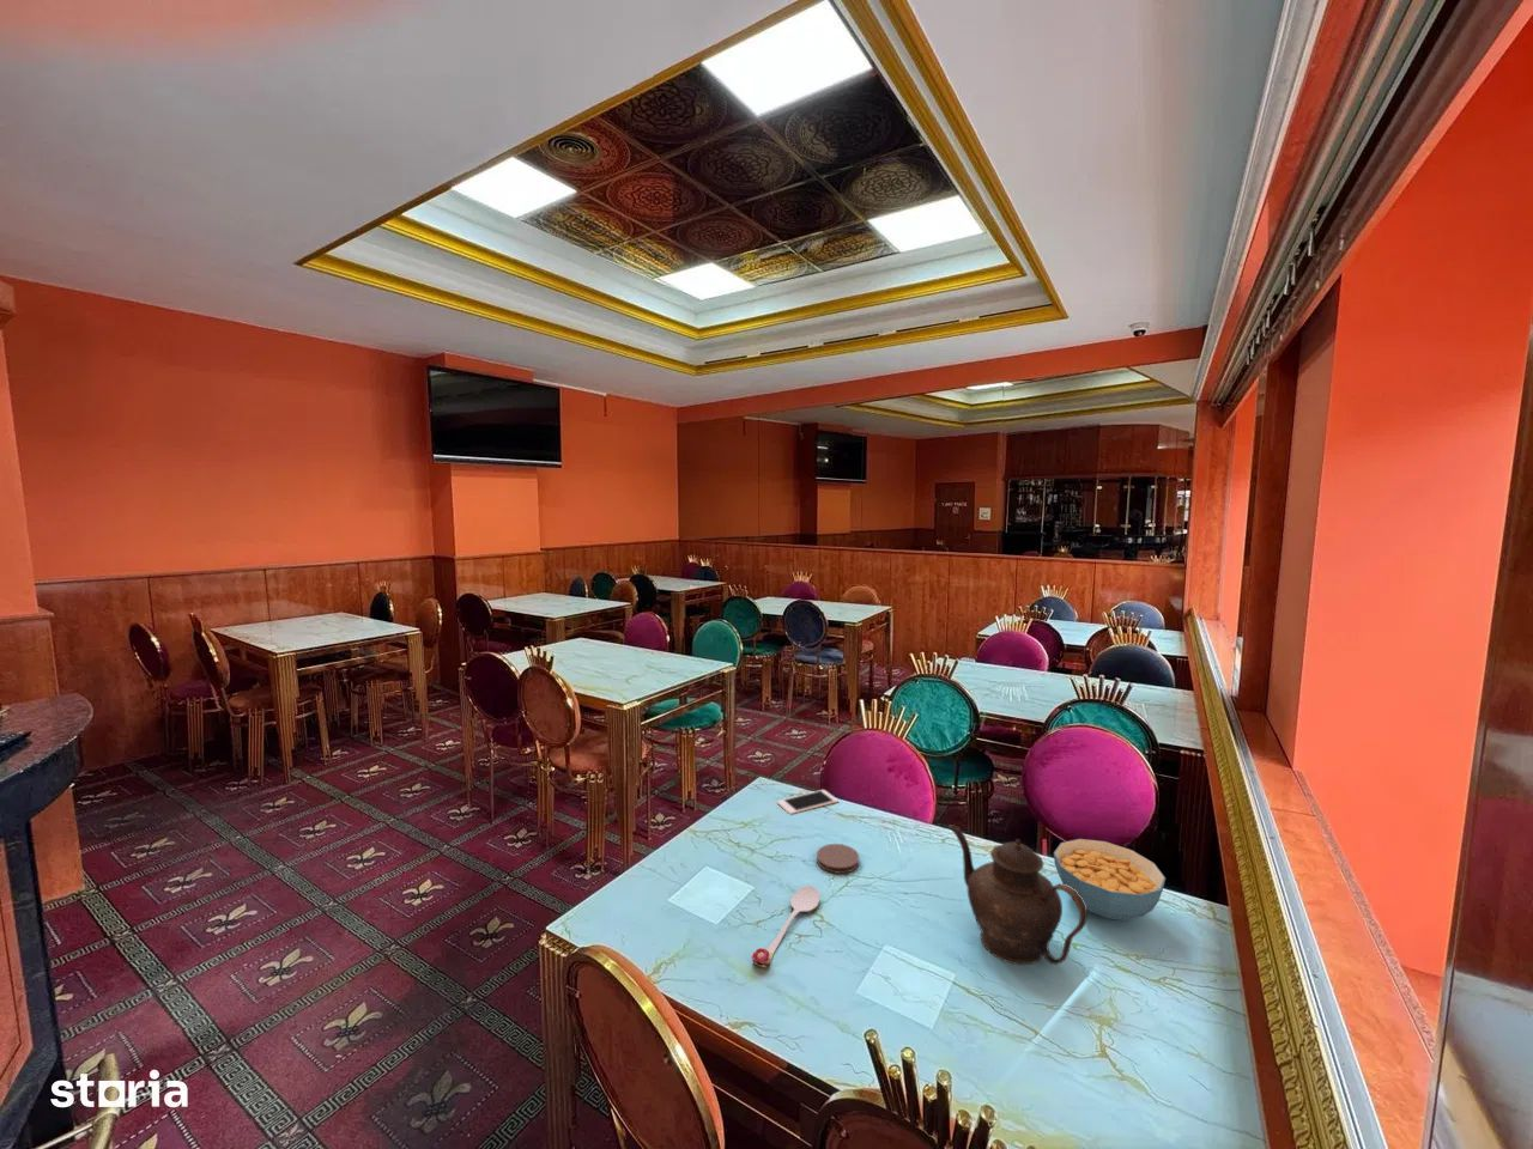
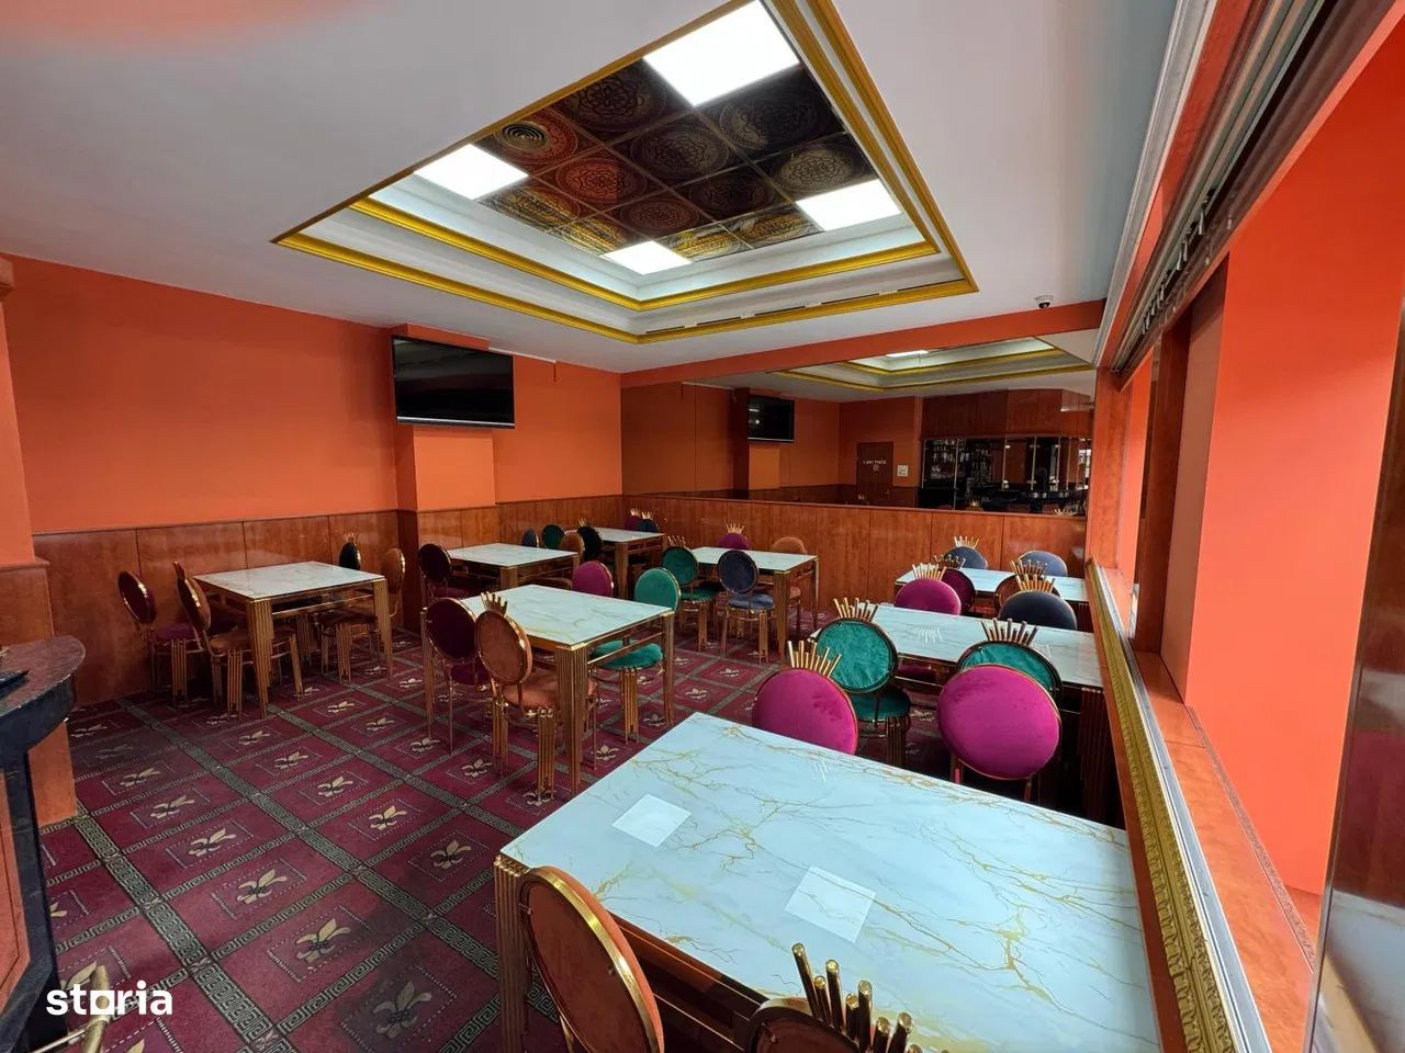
- teapot (1009, 888)
- coaster (838, 857)
- spoon (787, 922)
- cereal bowl (1106, 887)
- cell phone (808, 800)
